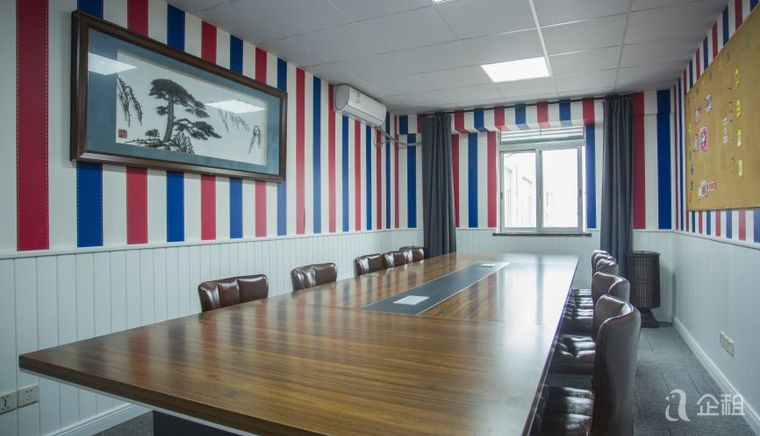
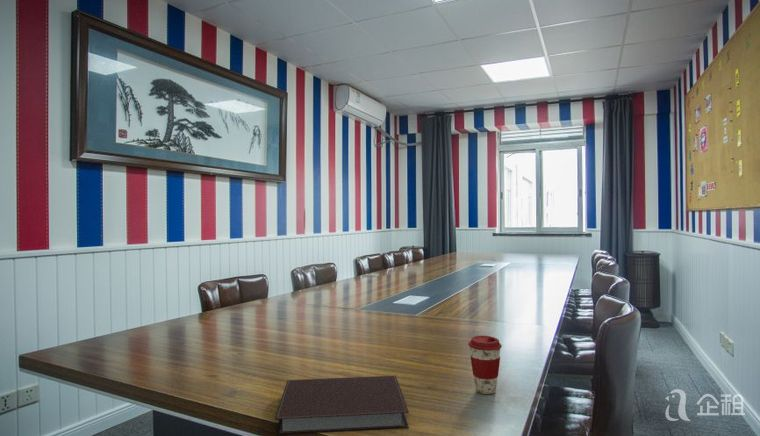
+ notebook (342, 401)
+ coffee cup (485, 364)
